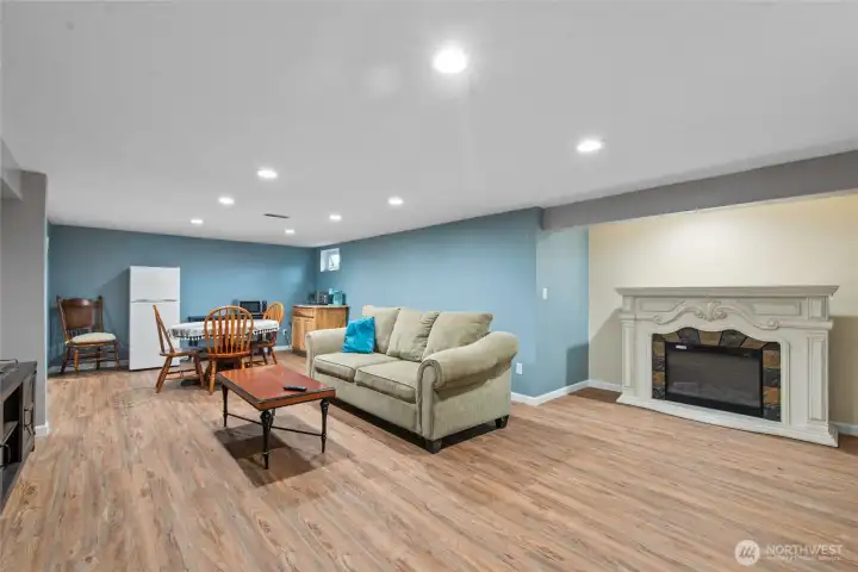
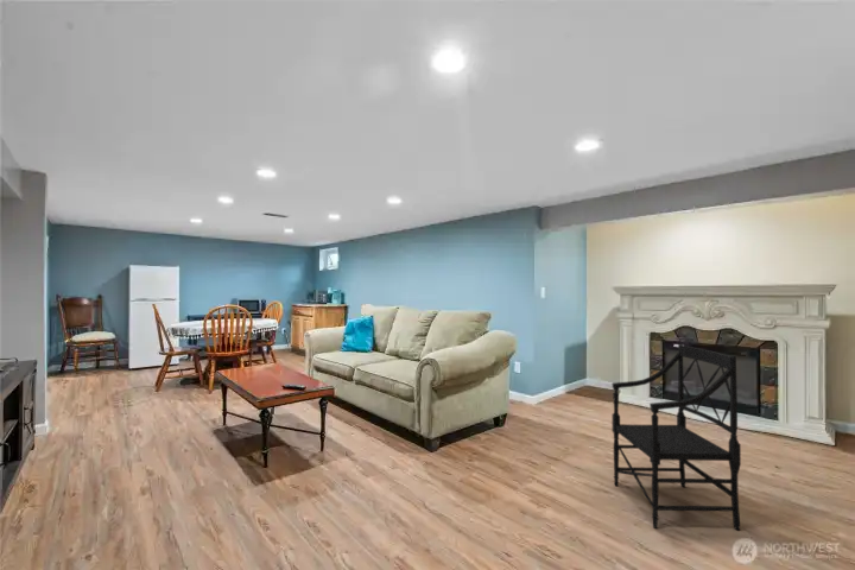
+ armchair (671, 426)
